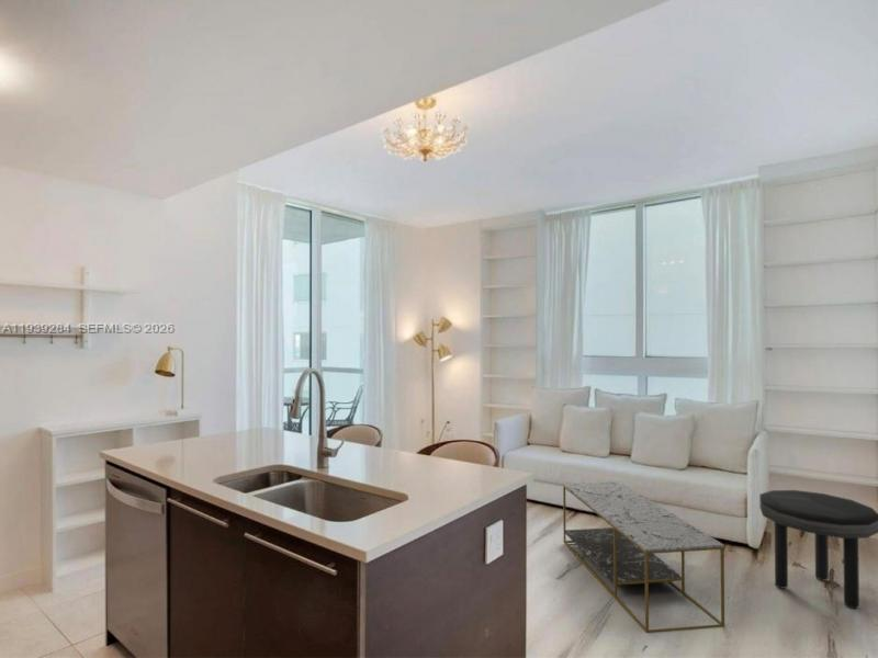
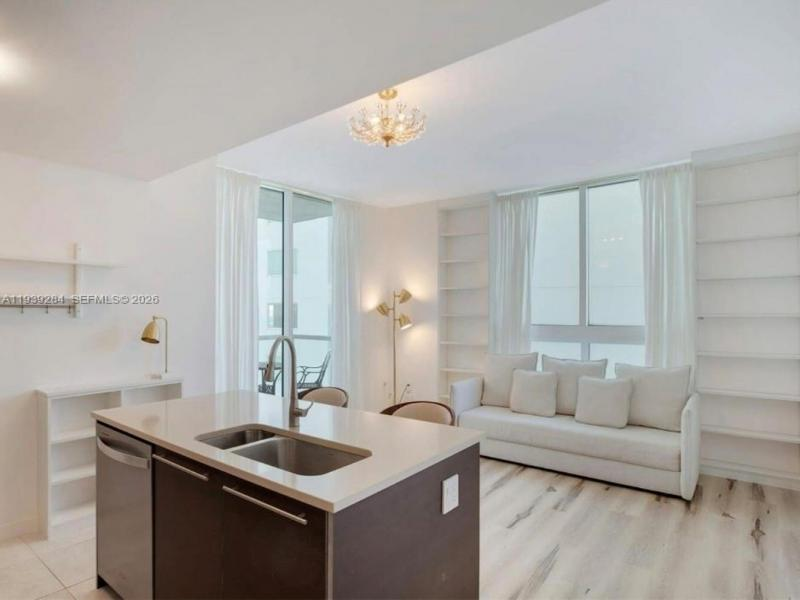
- coffee table (630, 543)
- side table (817, 546)
